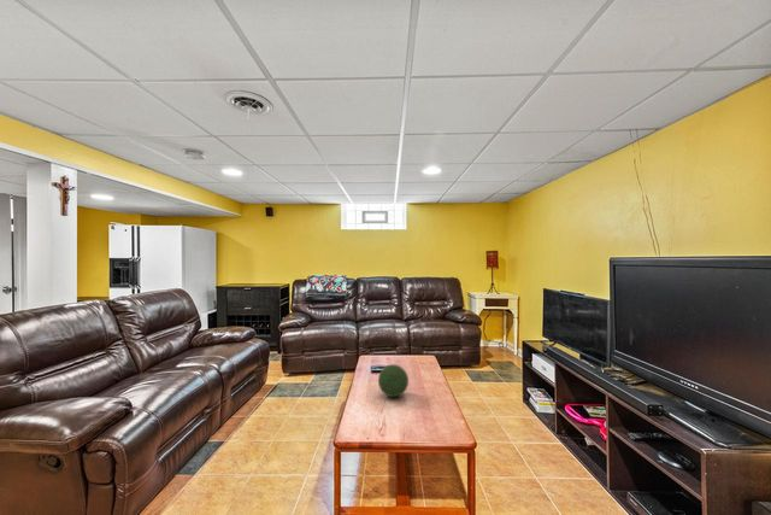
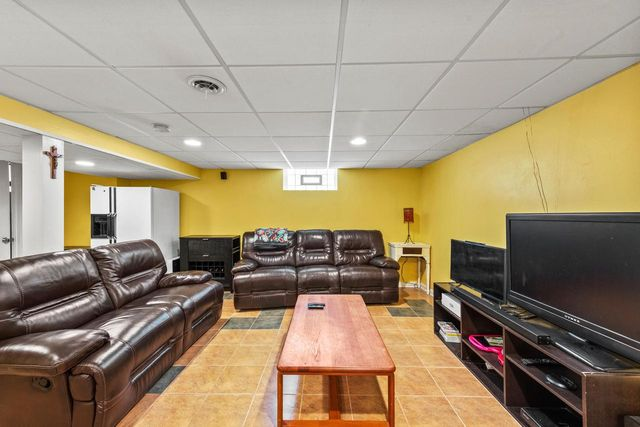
- decorative orb (393, 380)
